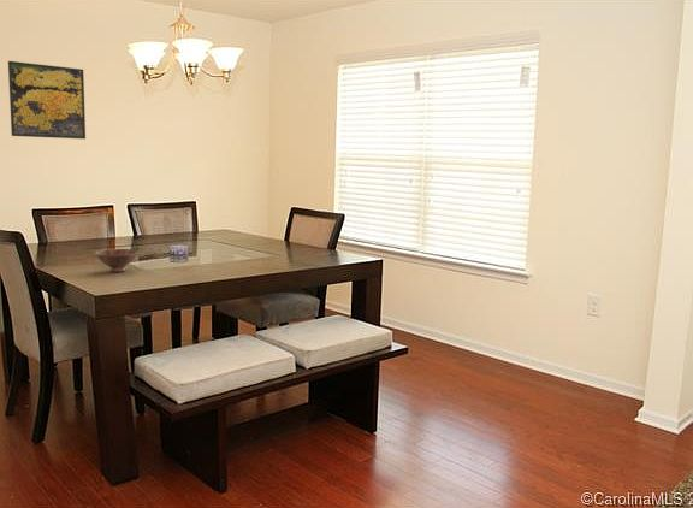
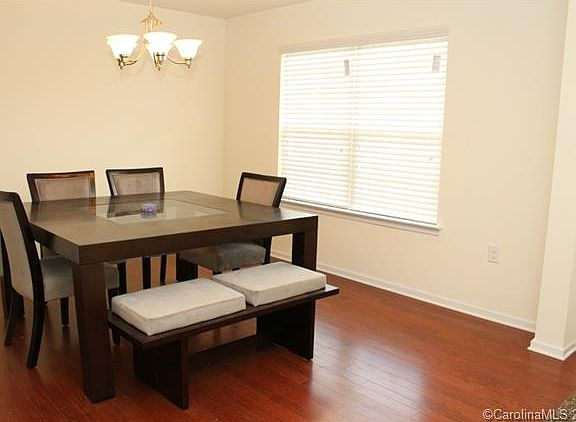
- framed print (48, 101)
- bowl (117, 261)
